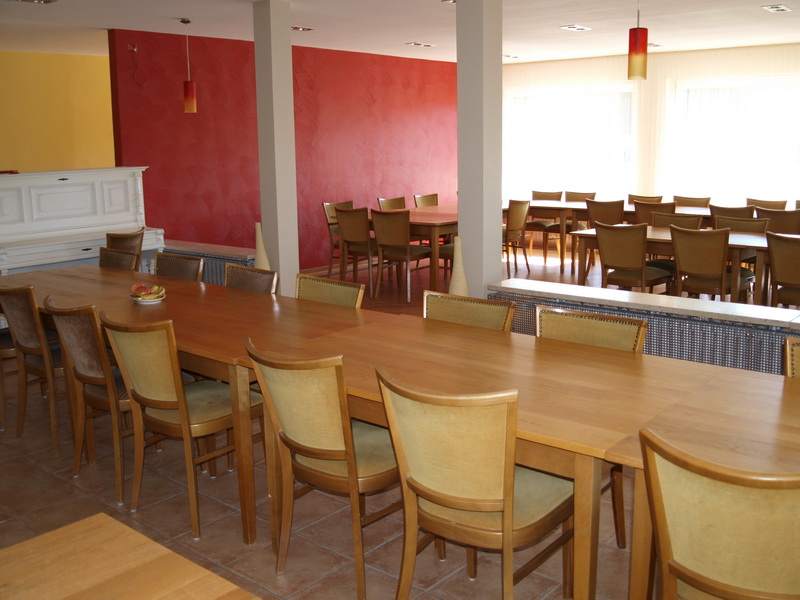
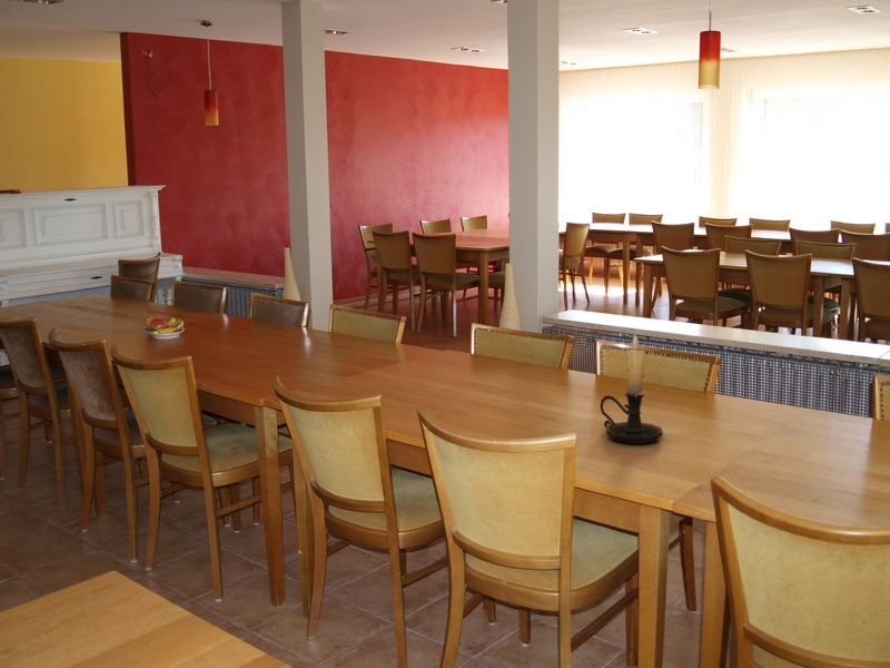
+ candle holder (627, 384)
